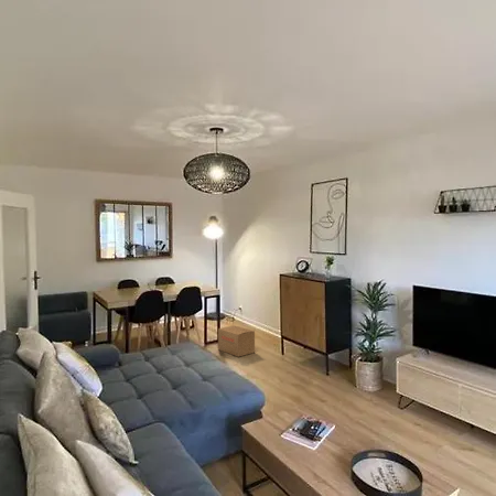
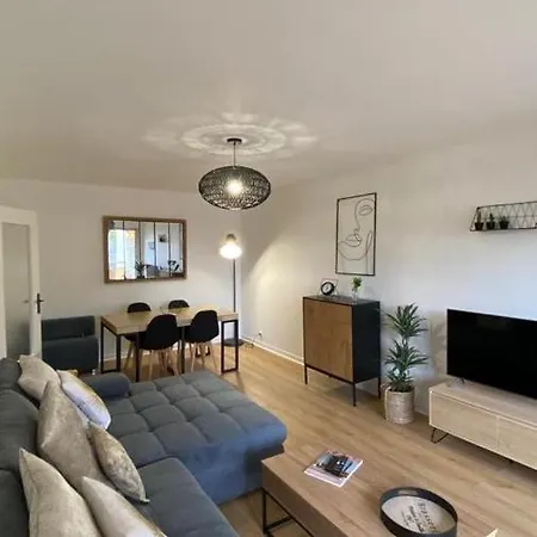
- cardboard box (236, 339)
